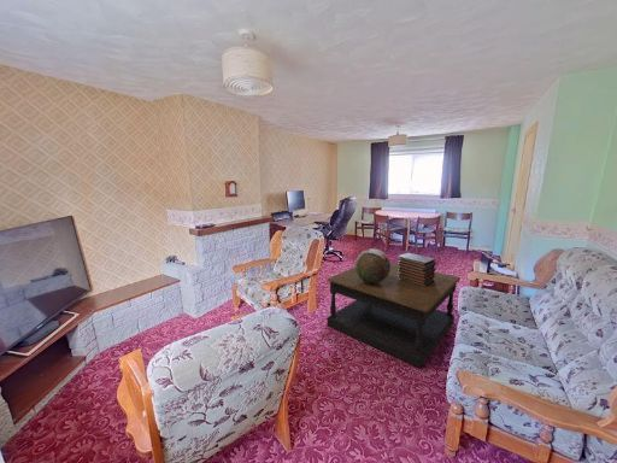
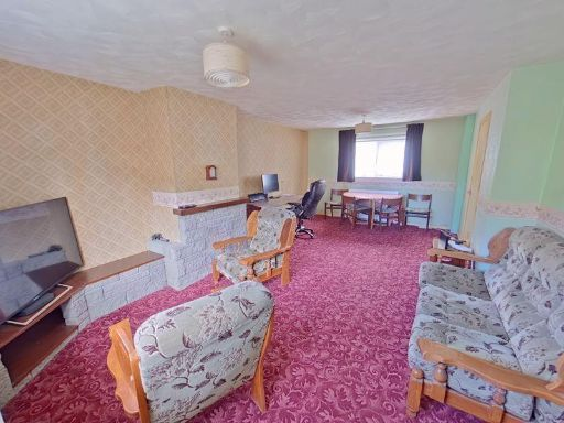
- decorative sphere (372, 265)
- book stack (415, 269)
- coffee table (392, 300)
